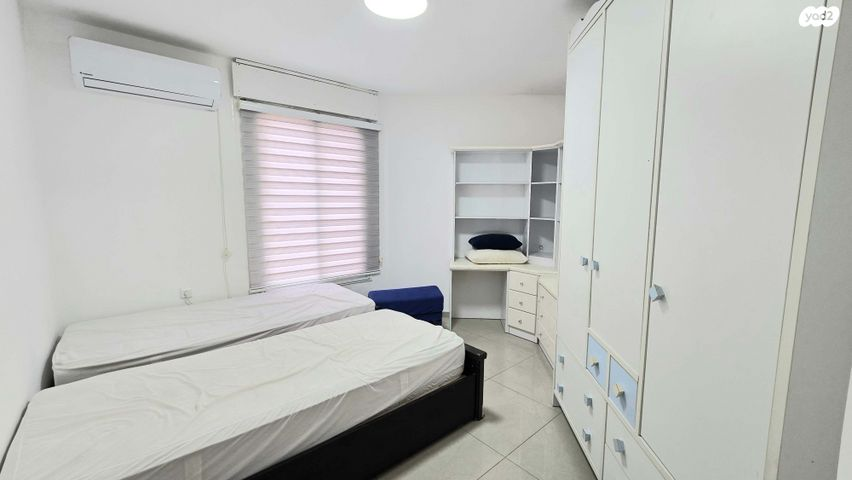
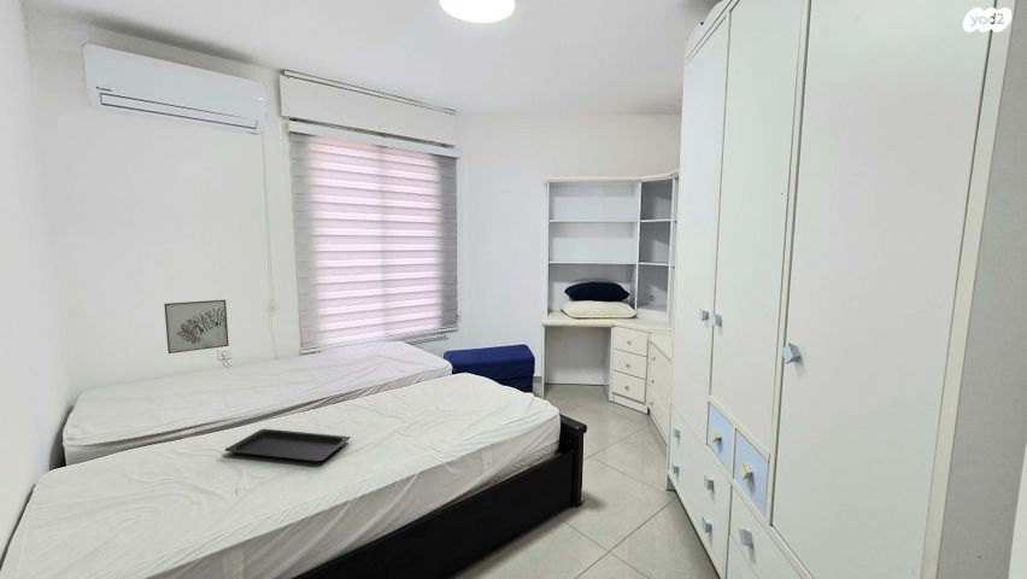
+ serving tray (289, 445)
+ wall art (198, 324)
